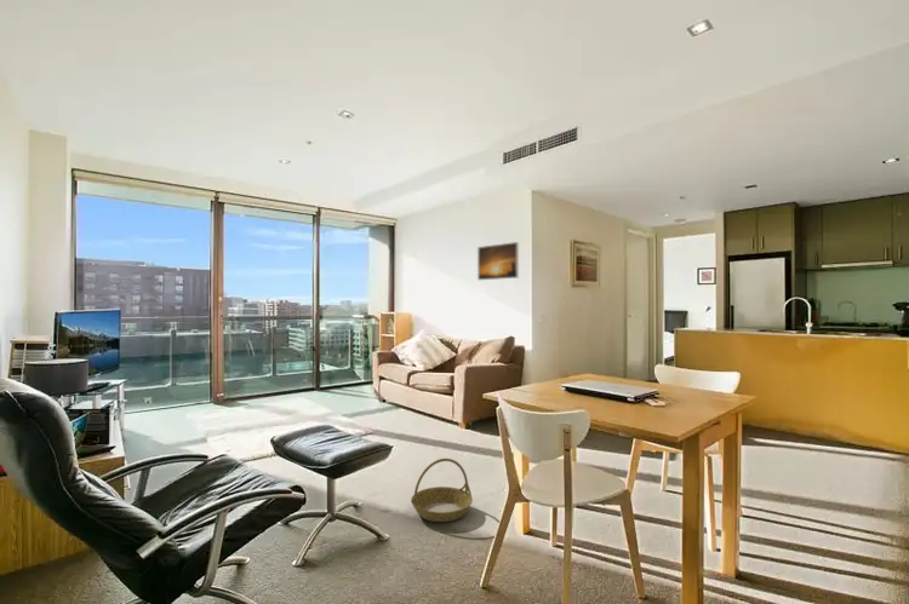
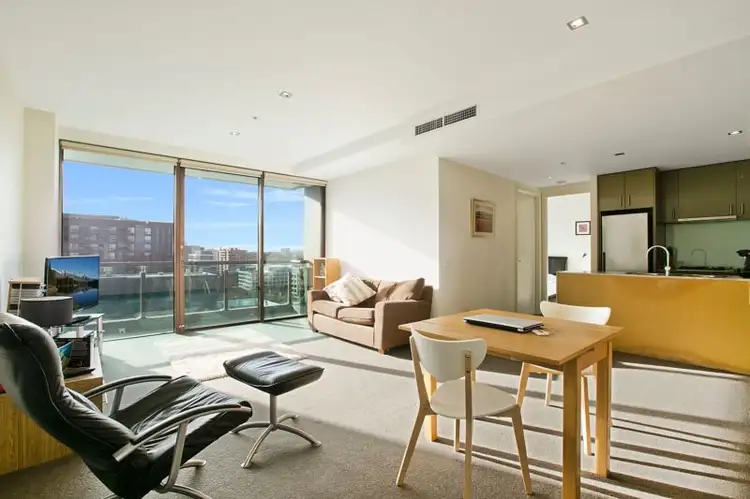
- basket (441, 487)
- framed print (497, 261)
